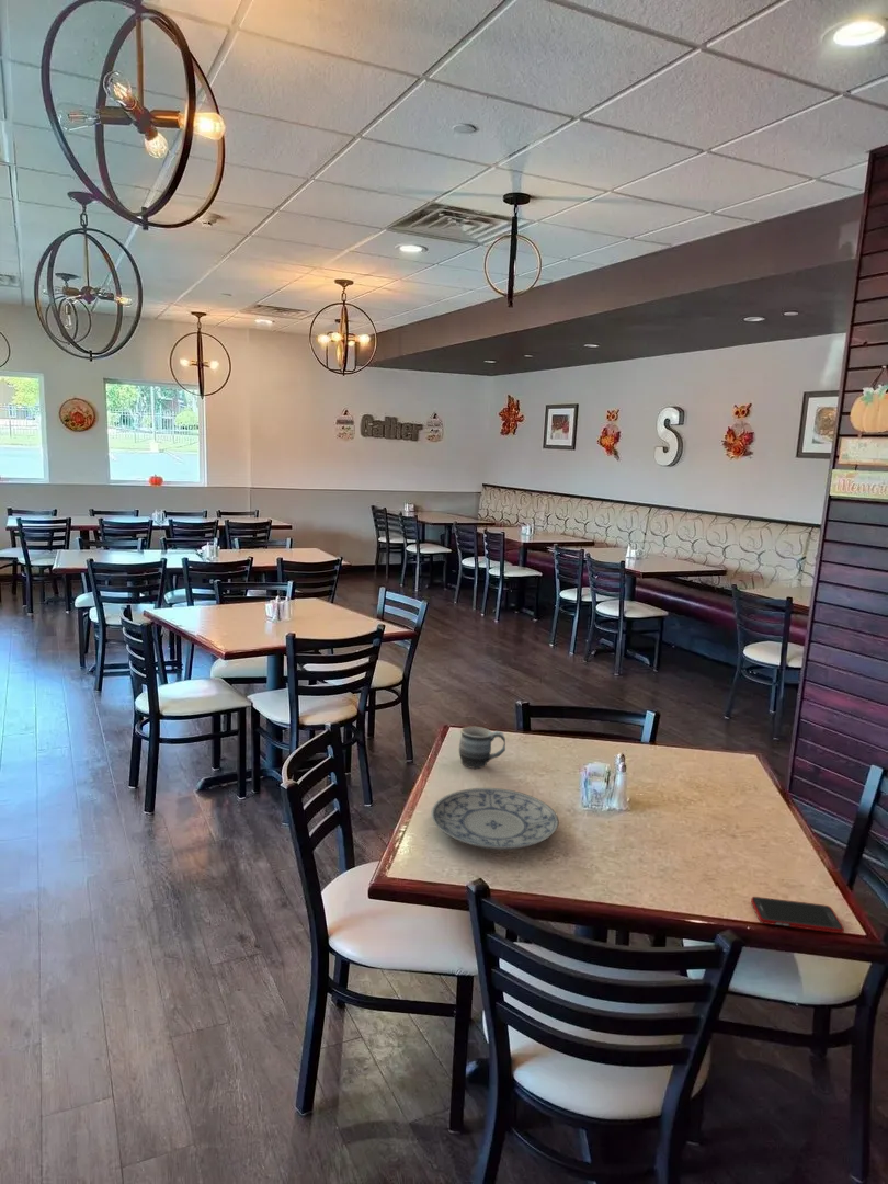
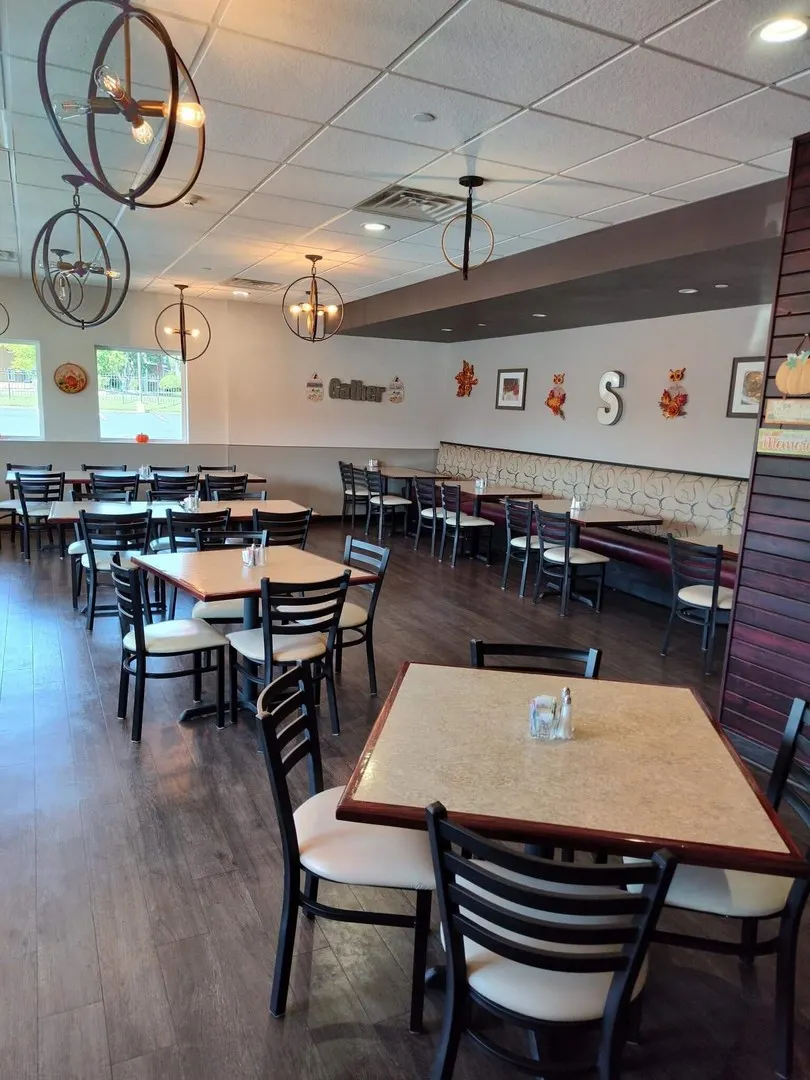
- plate (493, 821)
- mug (481, 747)
- cell phone (796, 914)
